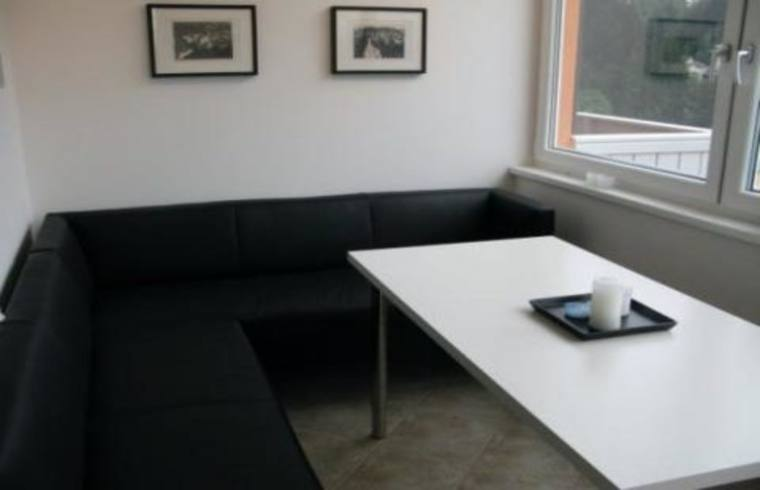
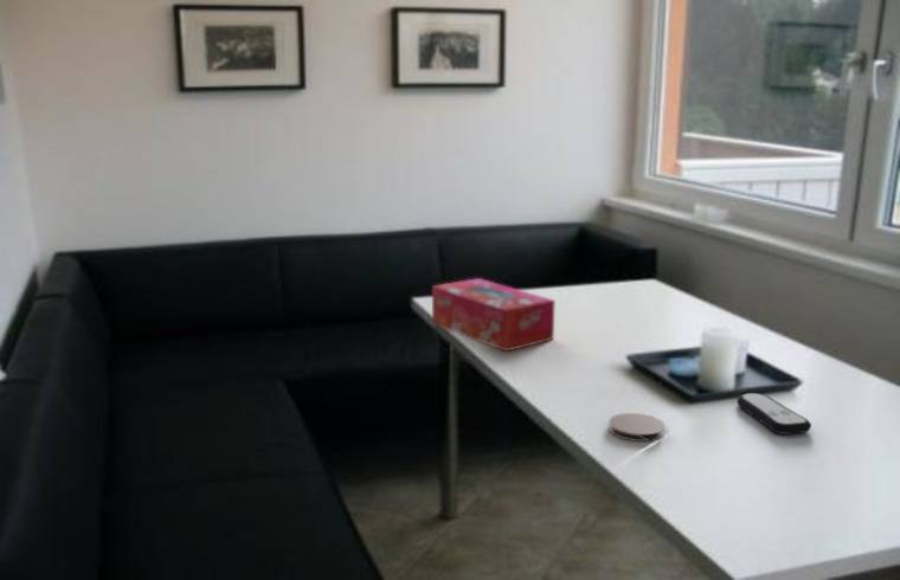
+ tissue box (490, 311)
+ remote control (771, 412)
+ coaster (636, 426)
